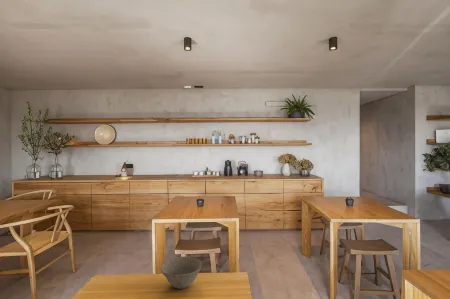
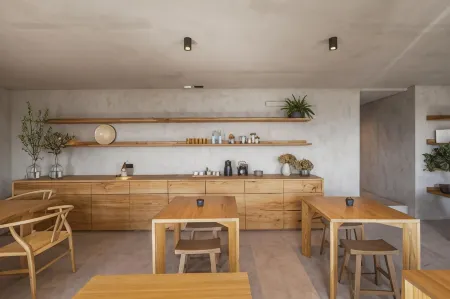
- bowl (181, 275)
